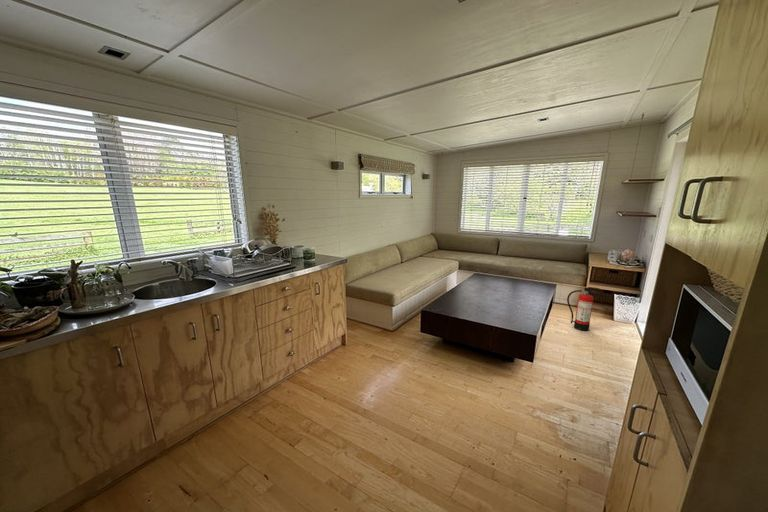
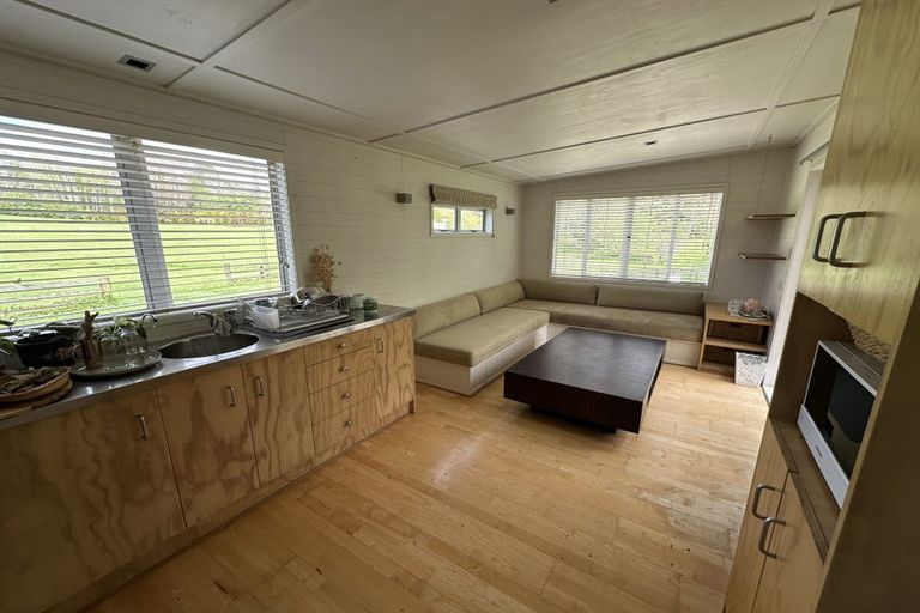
- fire extinguisher (580, 306)
